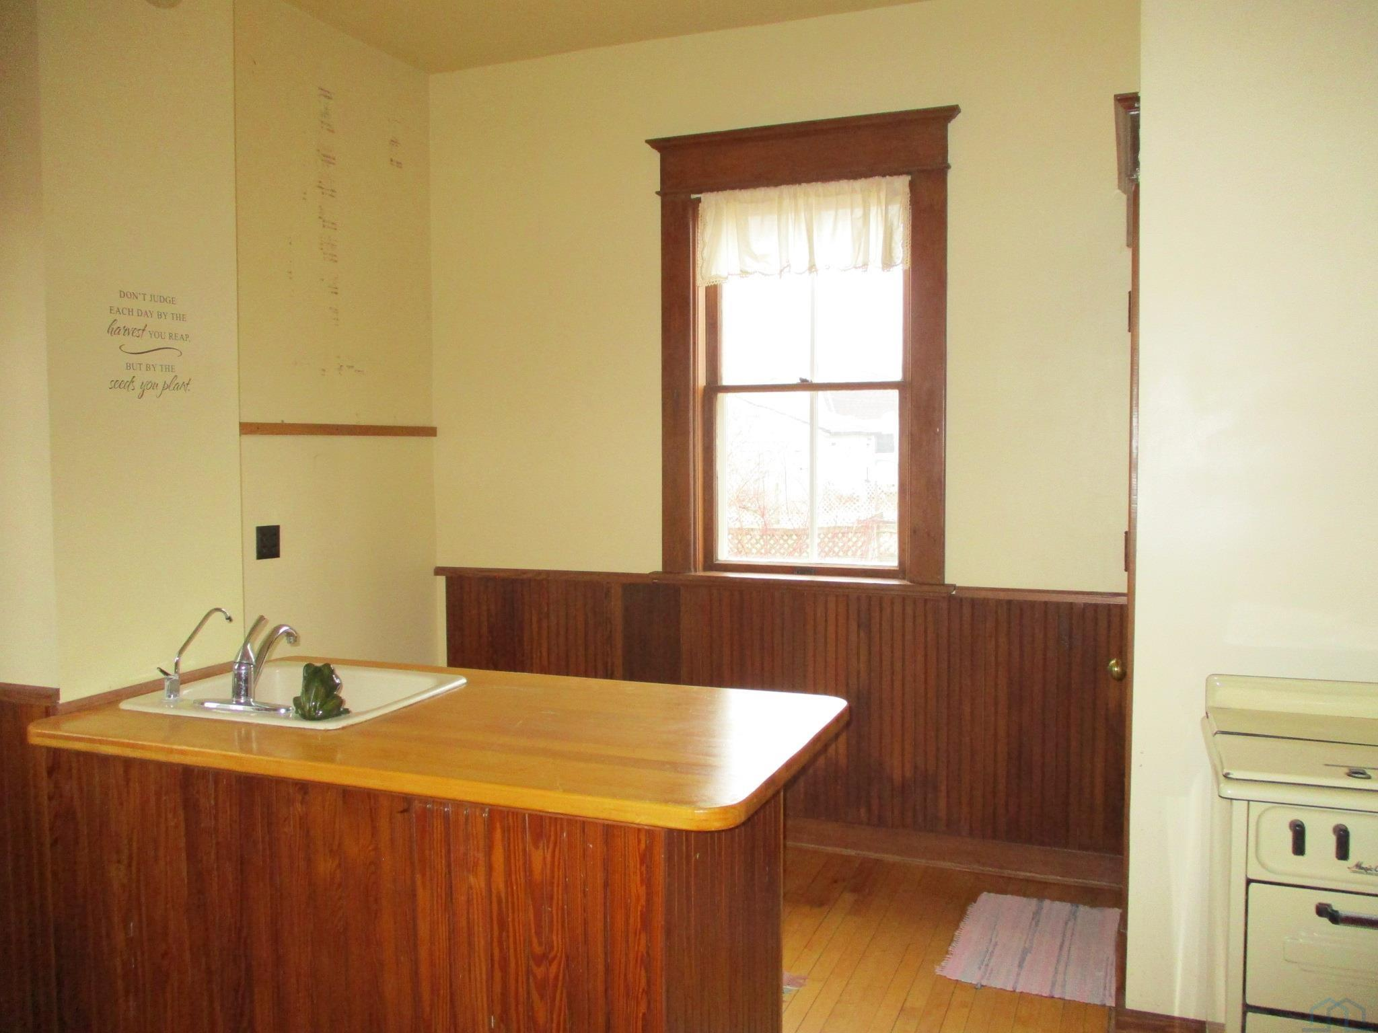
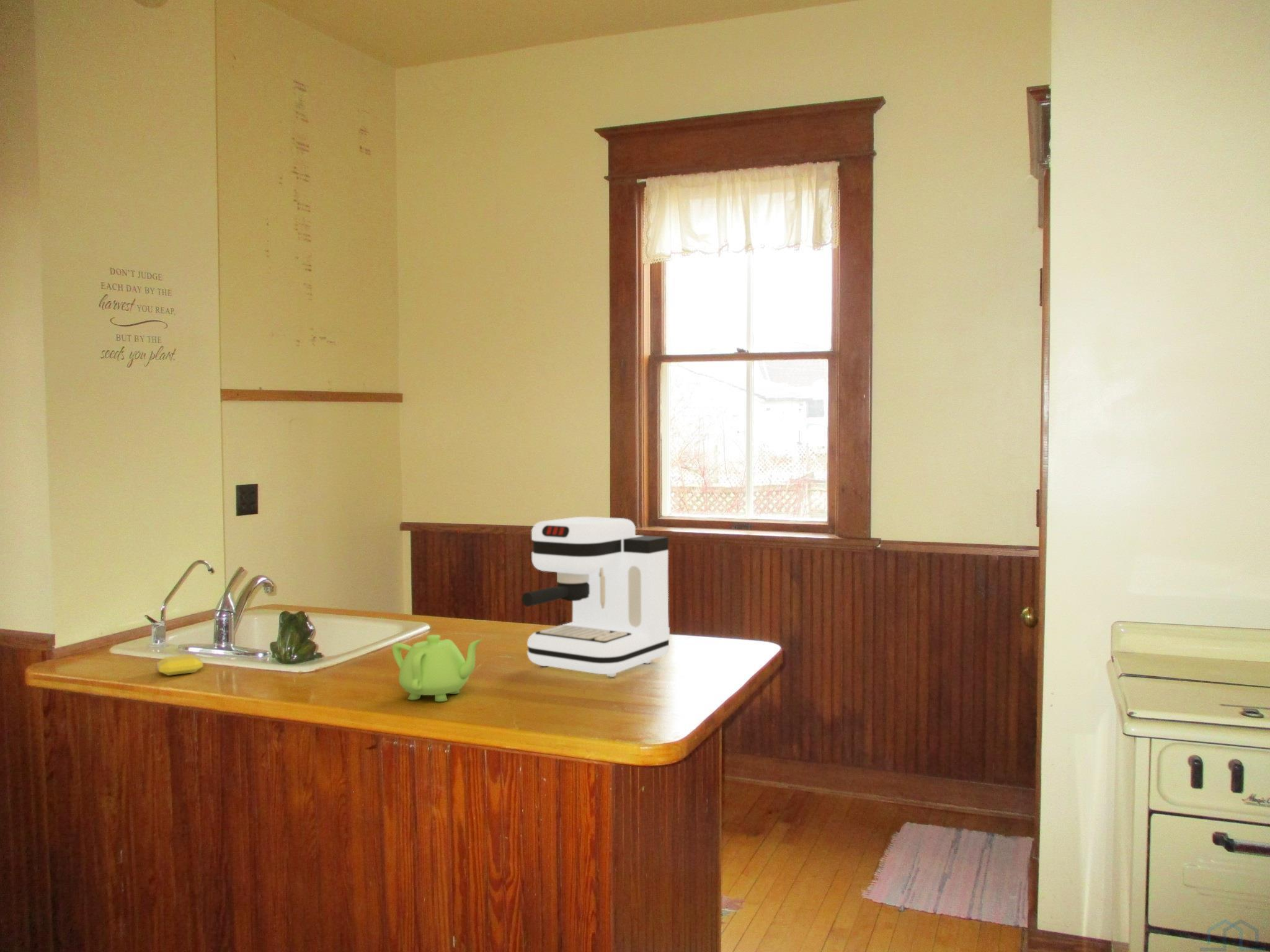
+ soap bar (180, 664)
+ teapot (437, 665)
+ coffee maker (594, 593)
